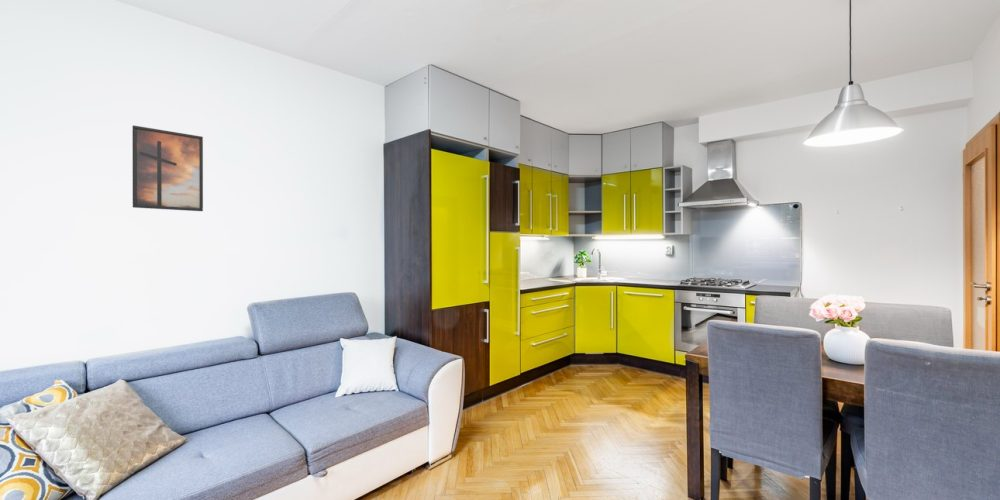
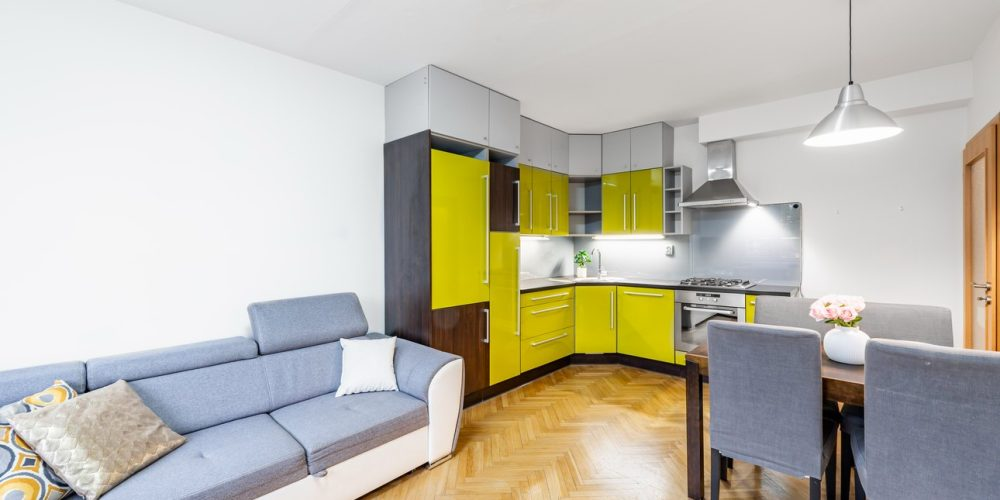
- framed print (169, 170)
